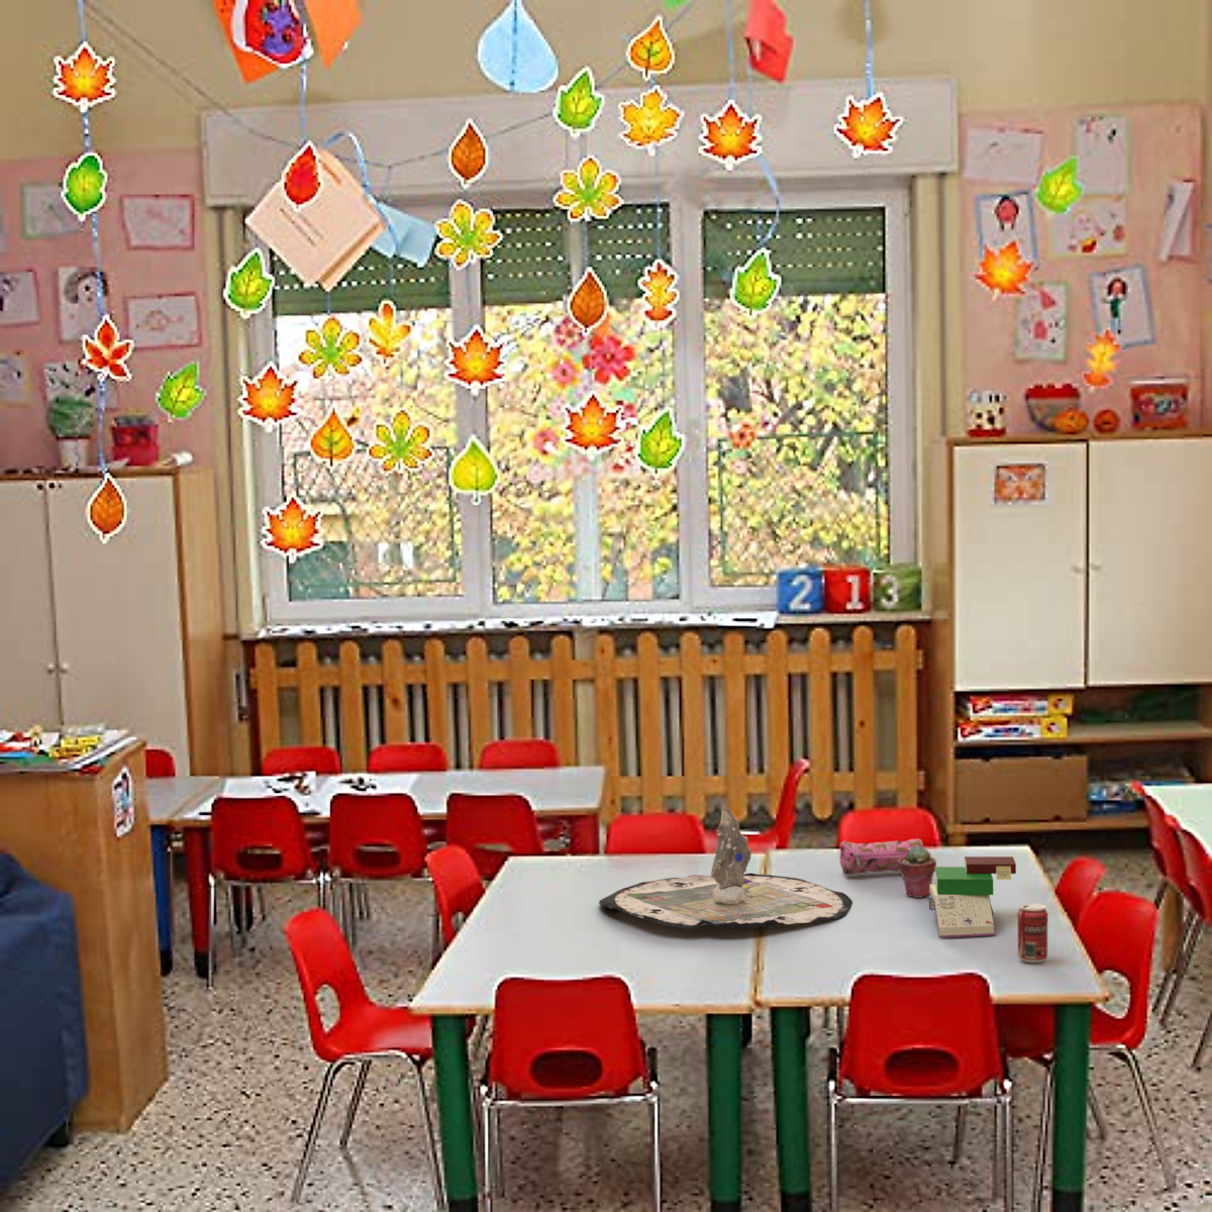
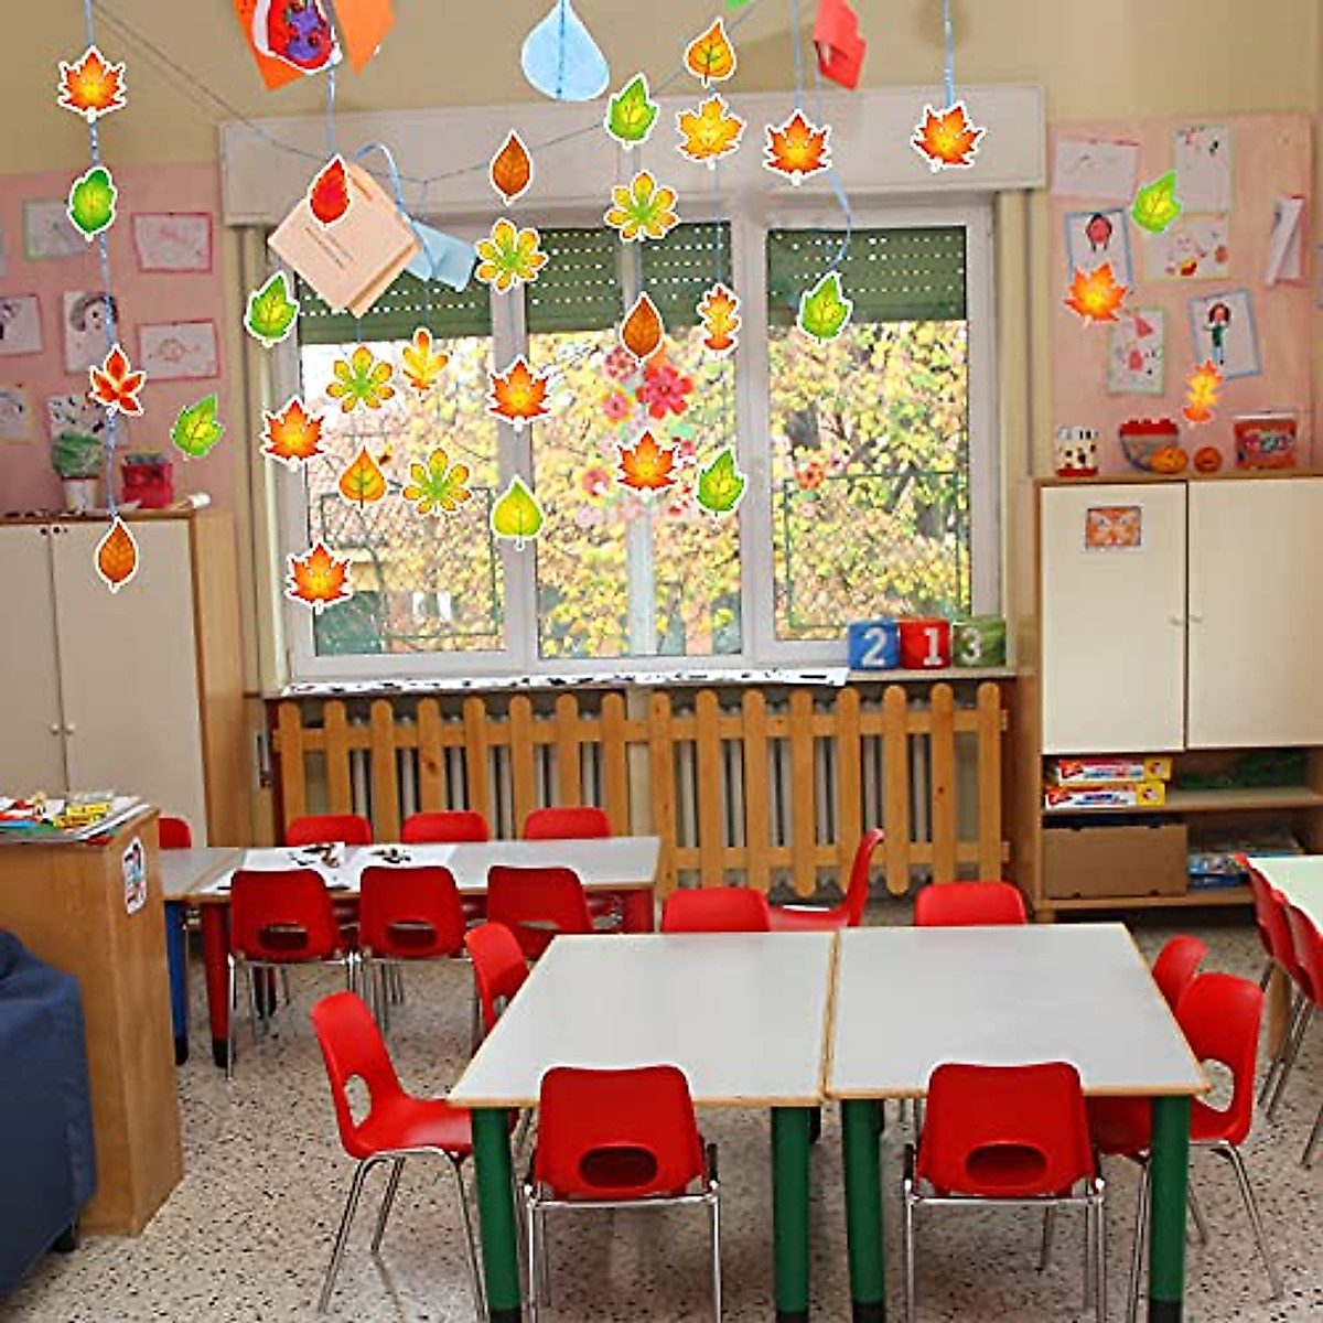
- pencil case (882, 856)
- beverage can (1032, 931)
- potted succulent (917, 870)
- book (972, 893)
- board game (725, 857)
